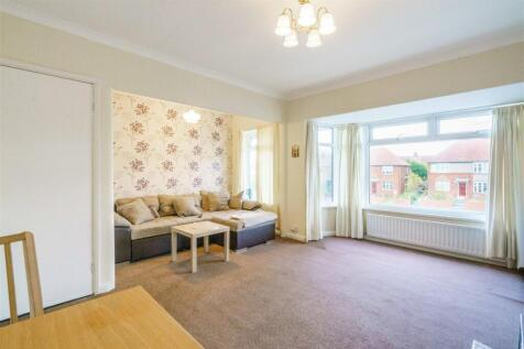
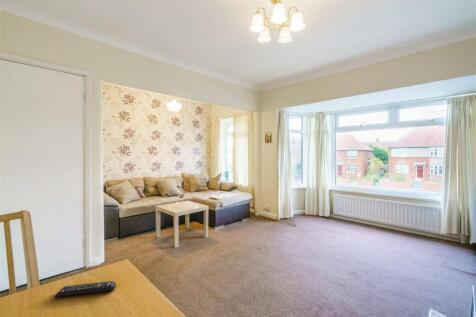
+ remote control (86, 289)
